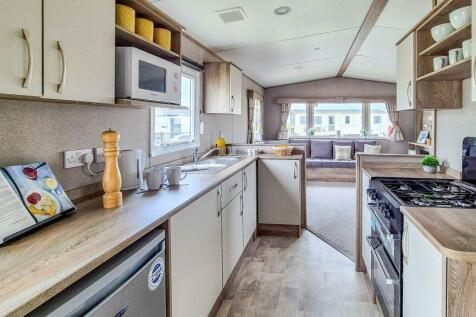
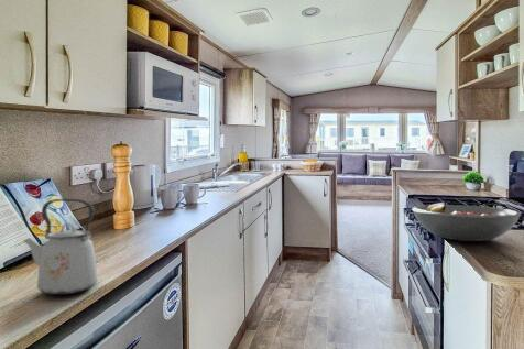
+ fruit bowl (462, 220)
+ kettle (58, 243)
